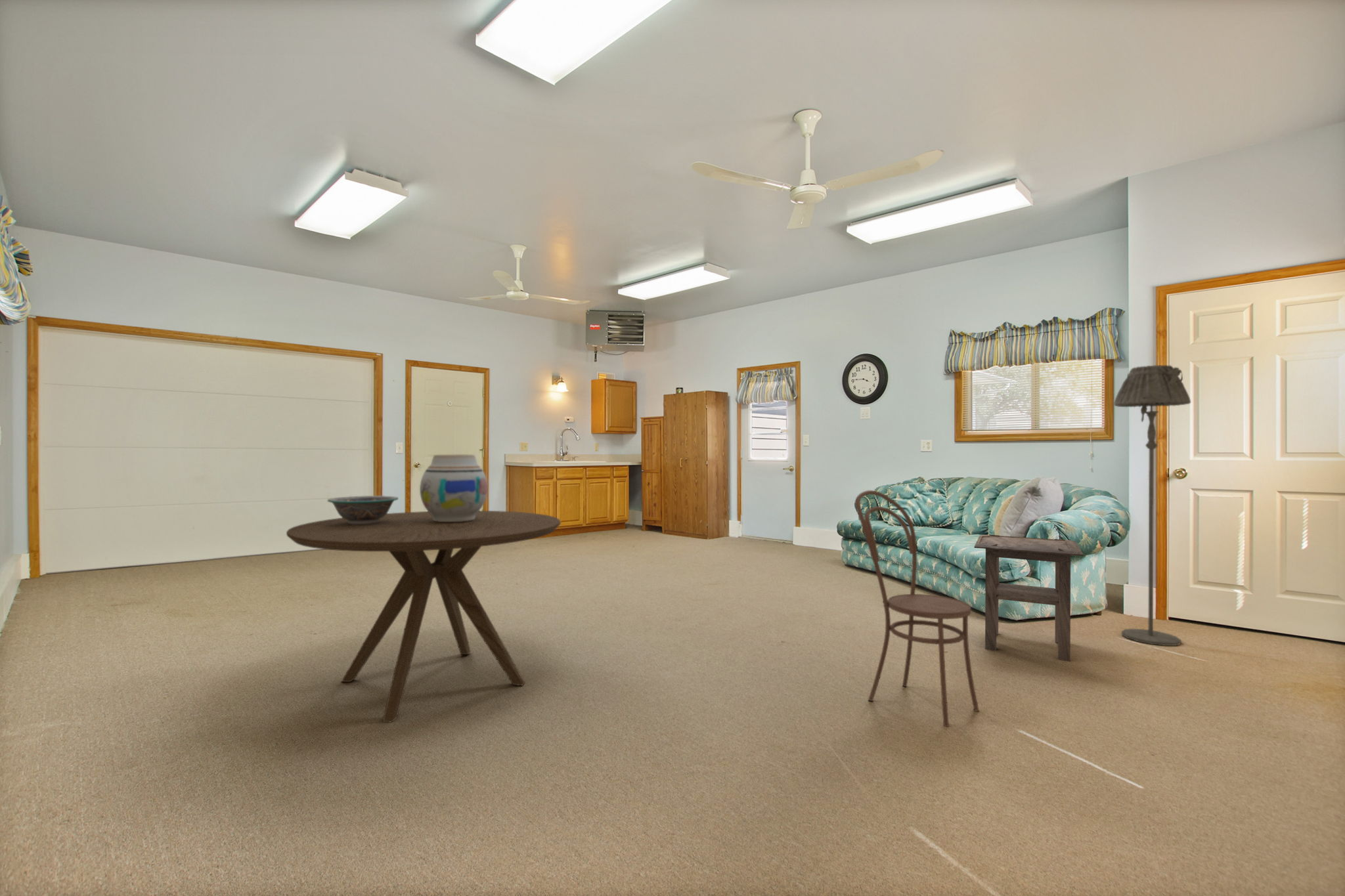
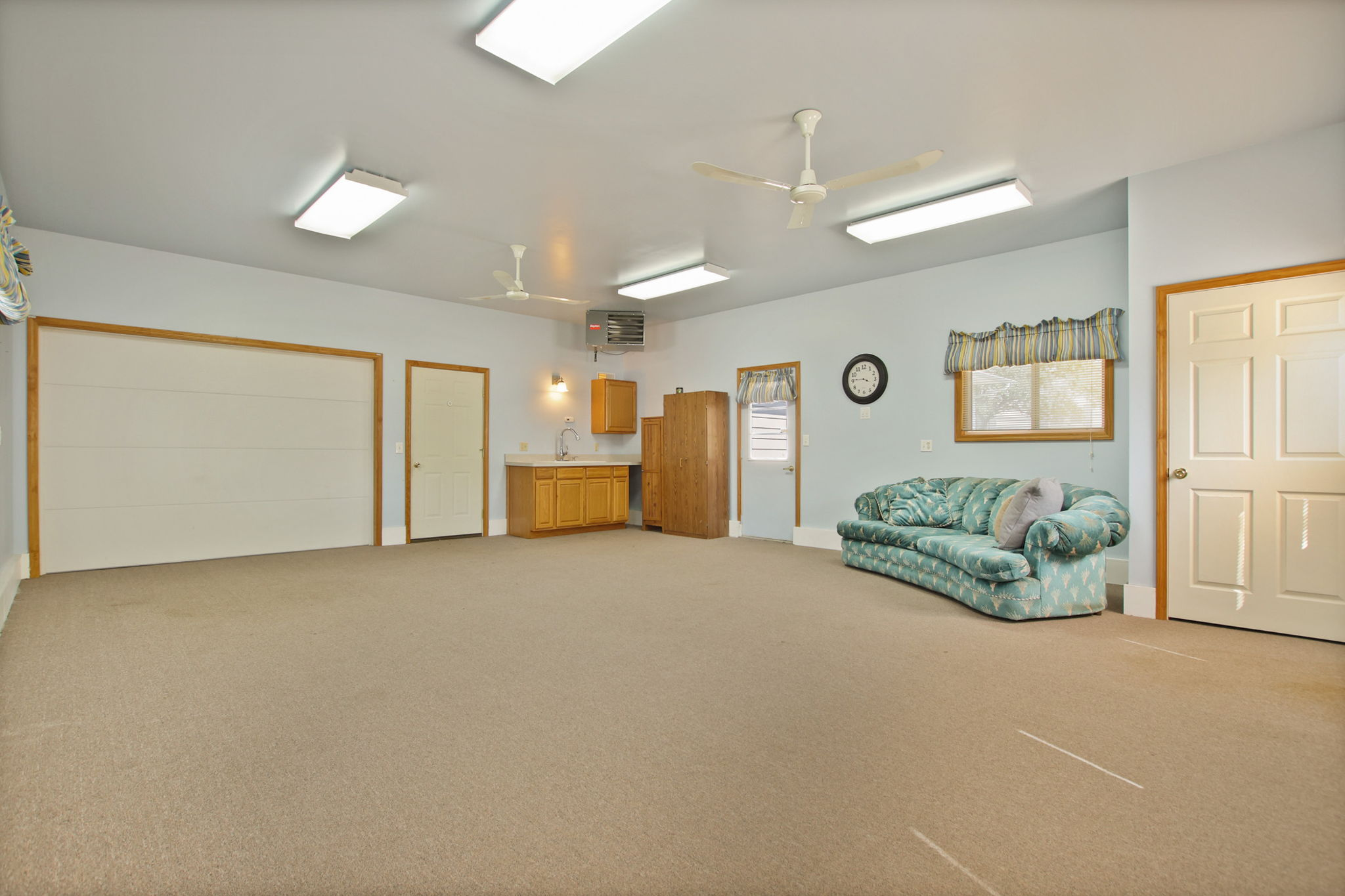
- dining table (427, 601)
- chair (913, 597)
- vase (454, 487)
- bowl (363, 509)
- floor lamp (1151, 502)
- side table (1026, 593)
